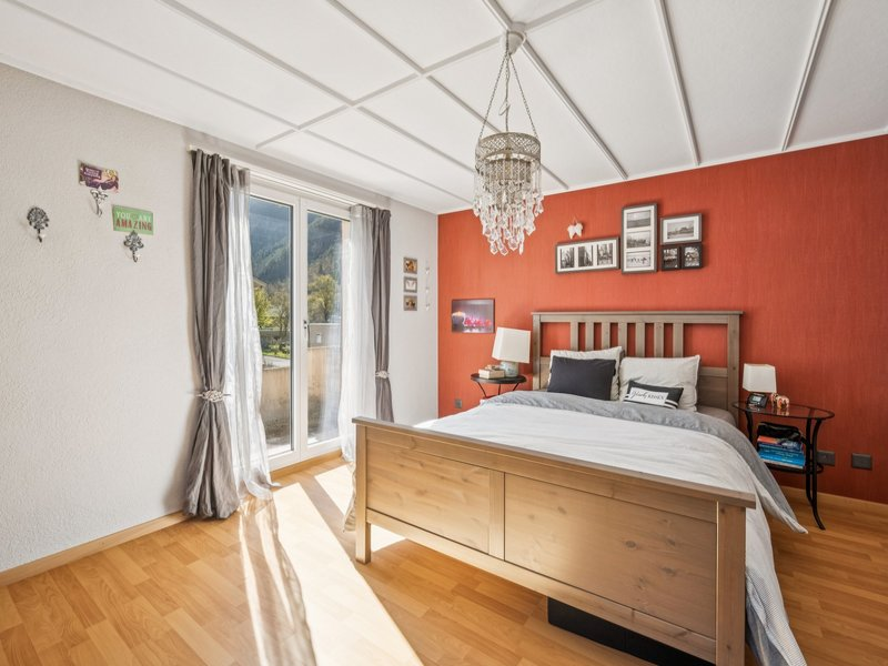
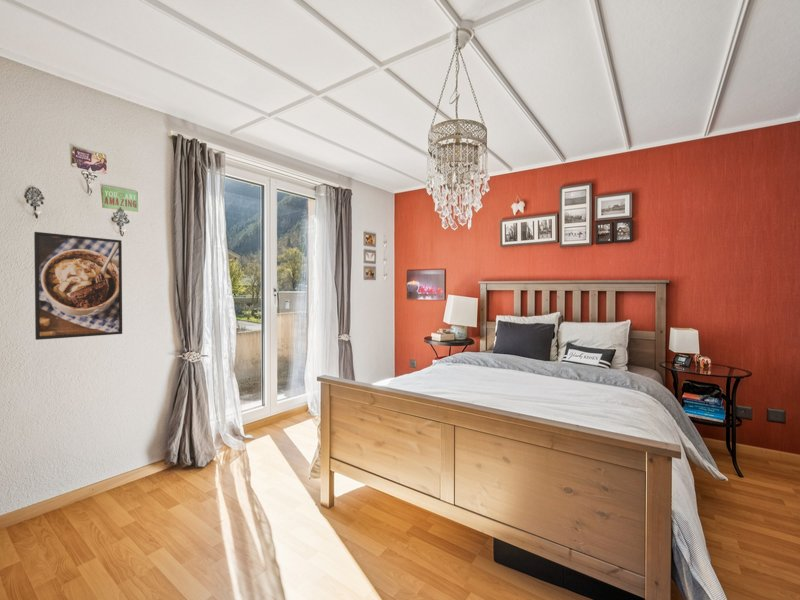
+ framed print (81, 286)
